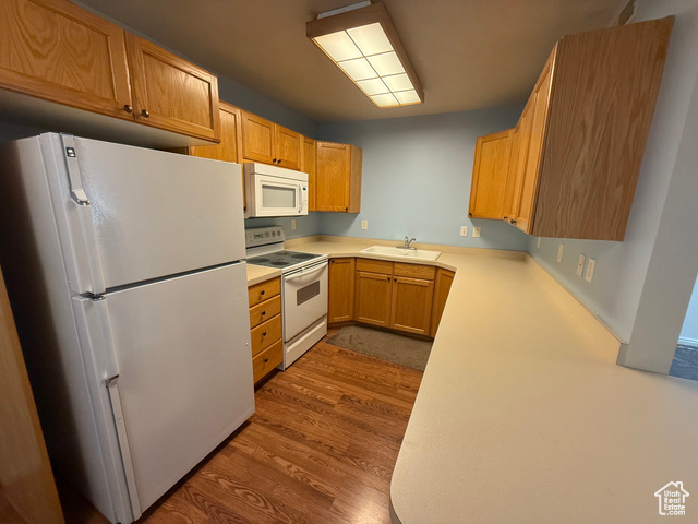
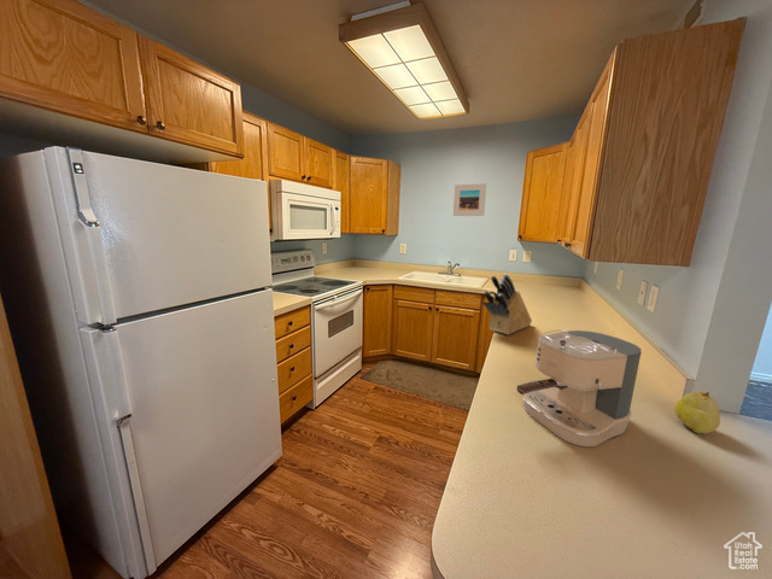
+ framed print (469, 200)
+ fruit (697, 409)
+ knife block (508, 300)
+ coffee maker (571, 379)
